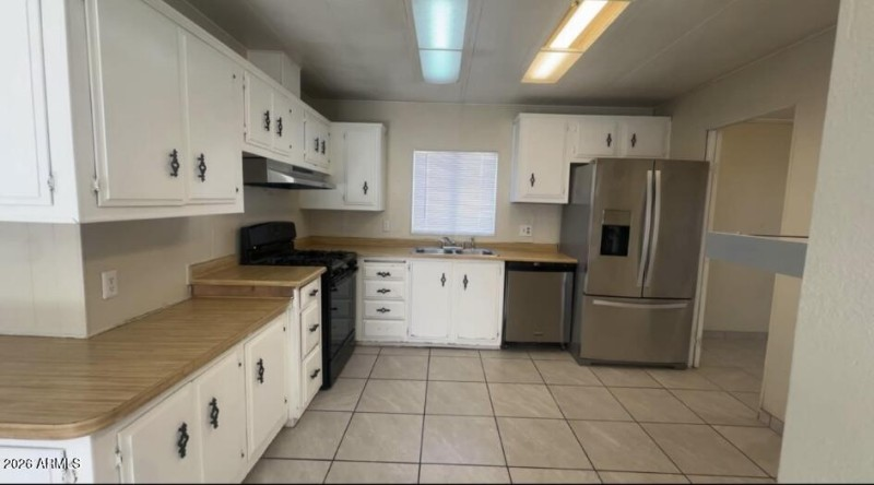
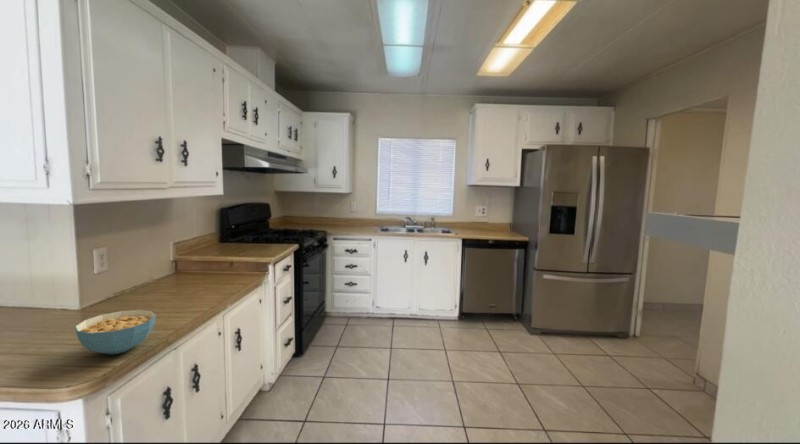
+ cereal bowl (117, 335)
